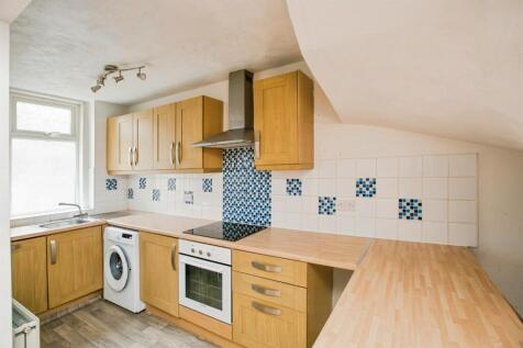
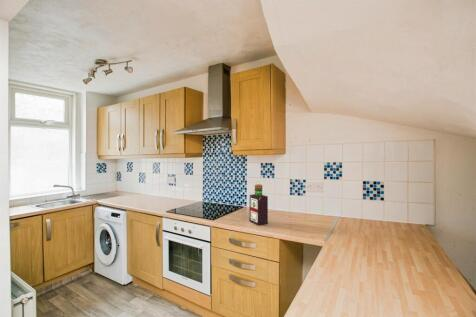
+ bottle (258, 203)
